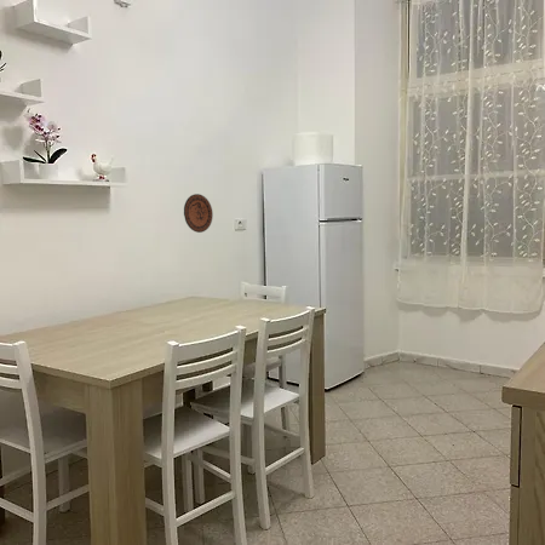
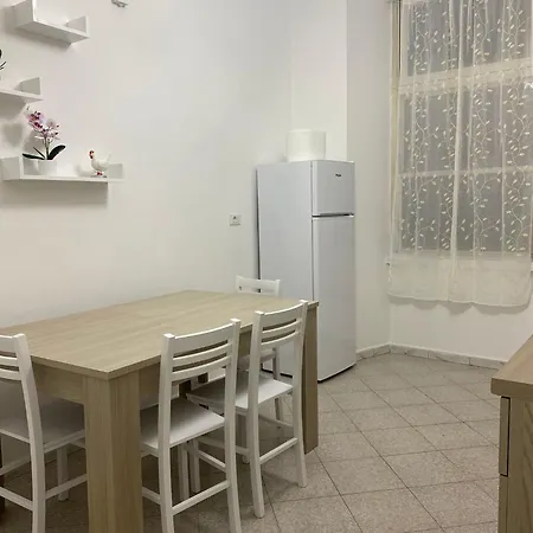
- decorative plate (197, 213)
